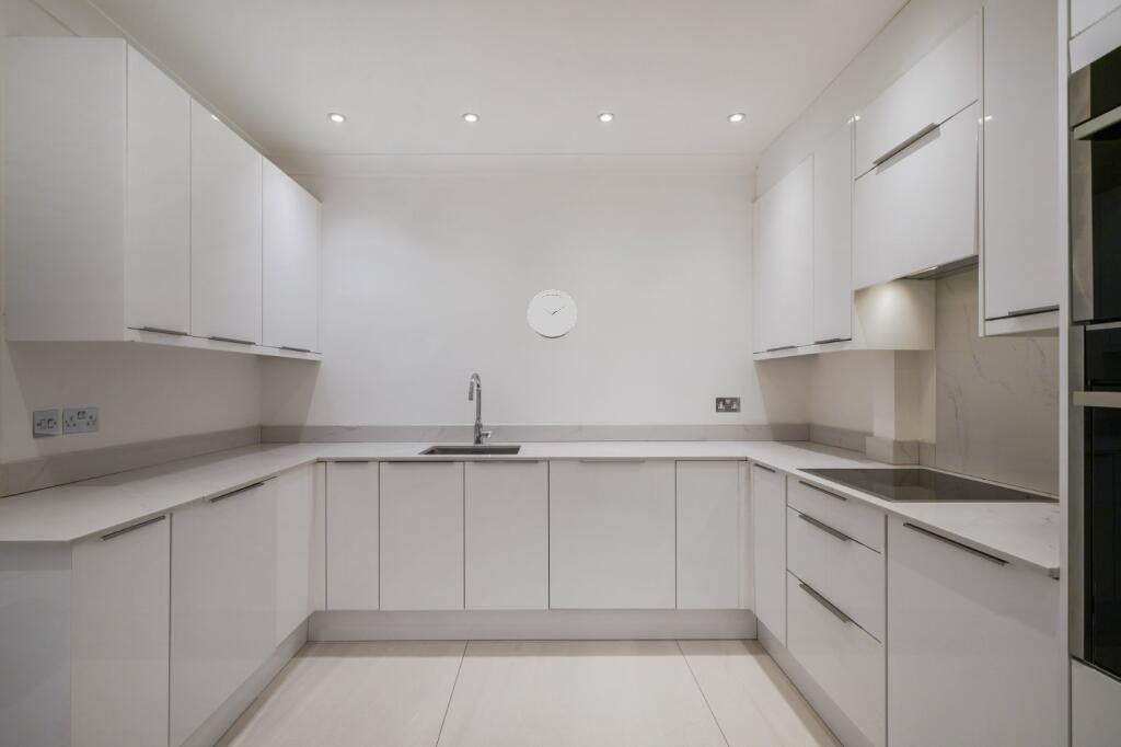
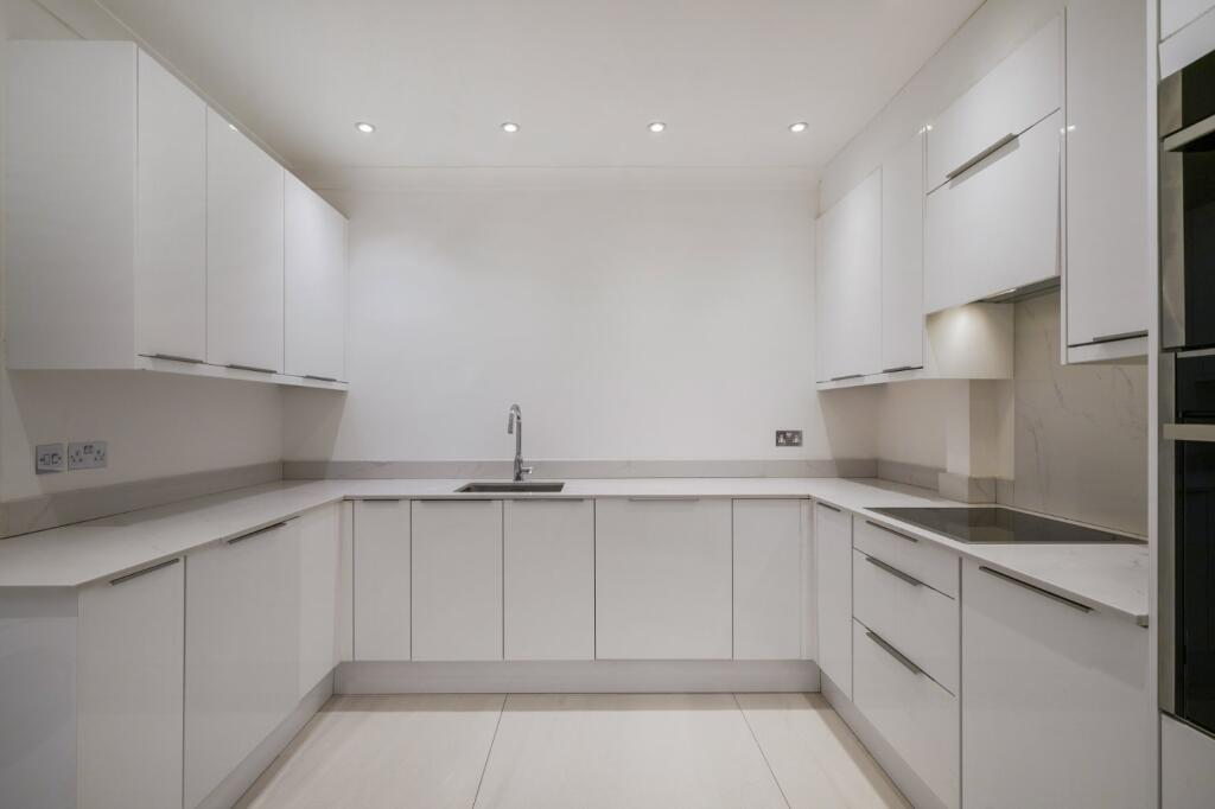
- wall clock (552, 313)
